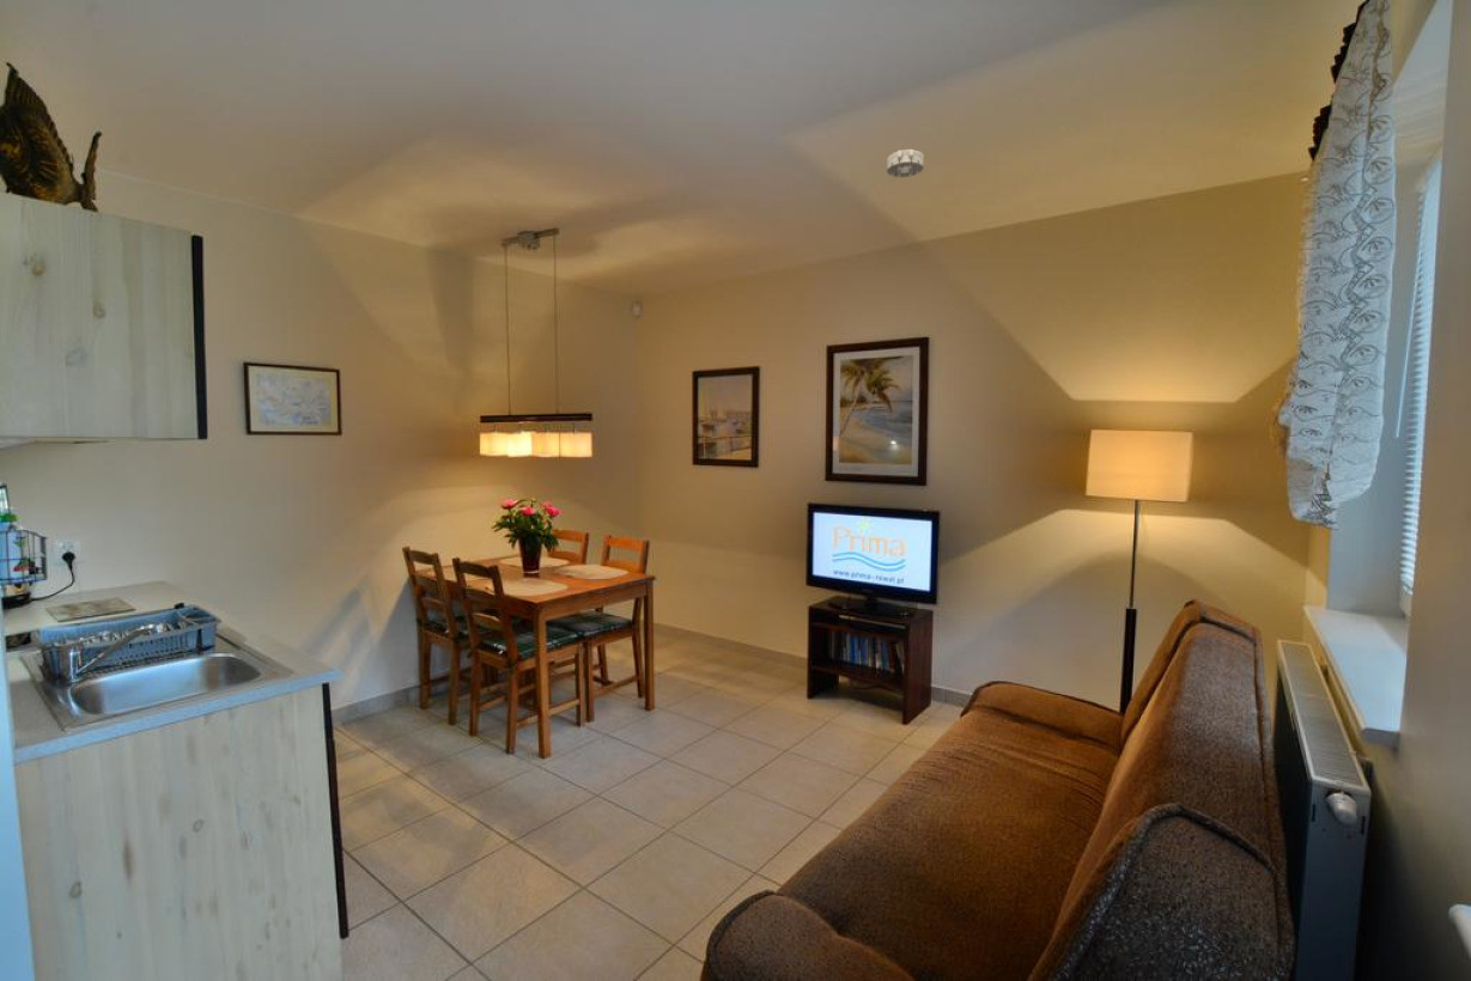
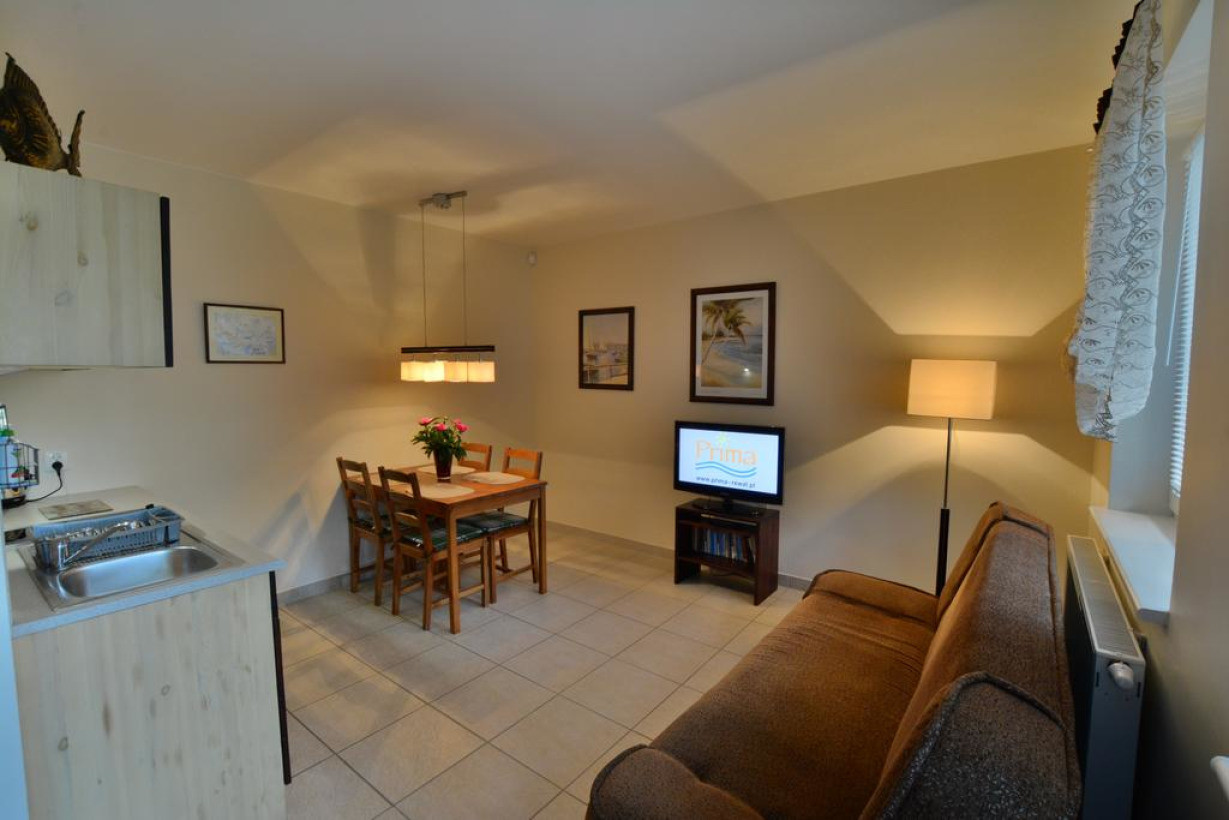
- smoke detector (905, 163)
